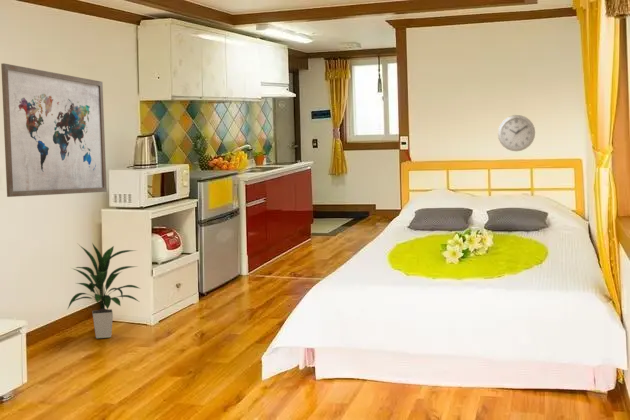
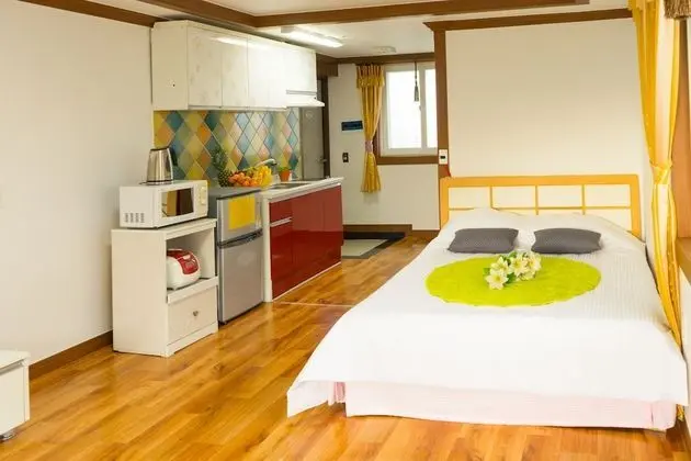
- indoor plant (103, 288)
- wall clock (516, 133)
- wall art (59, 134)
